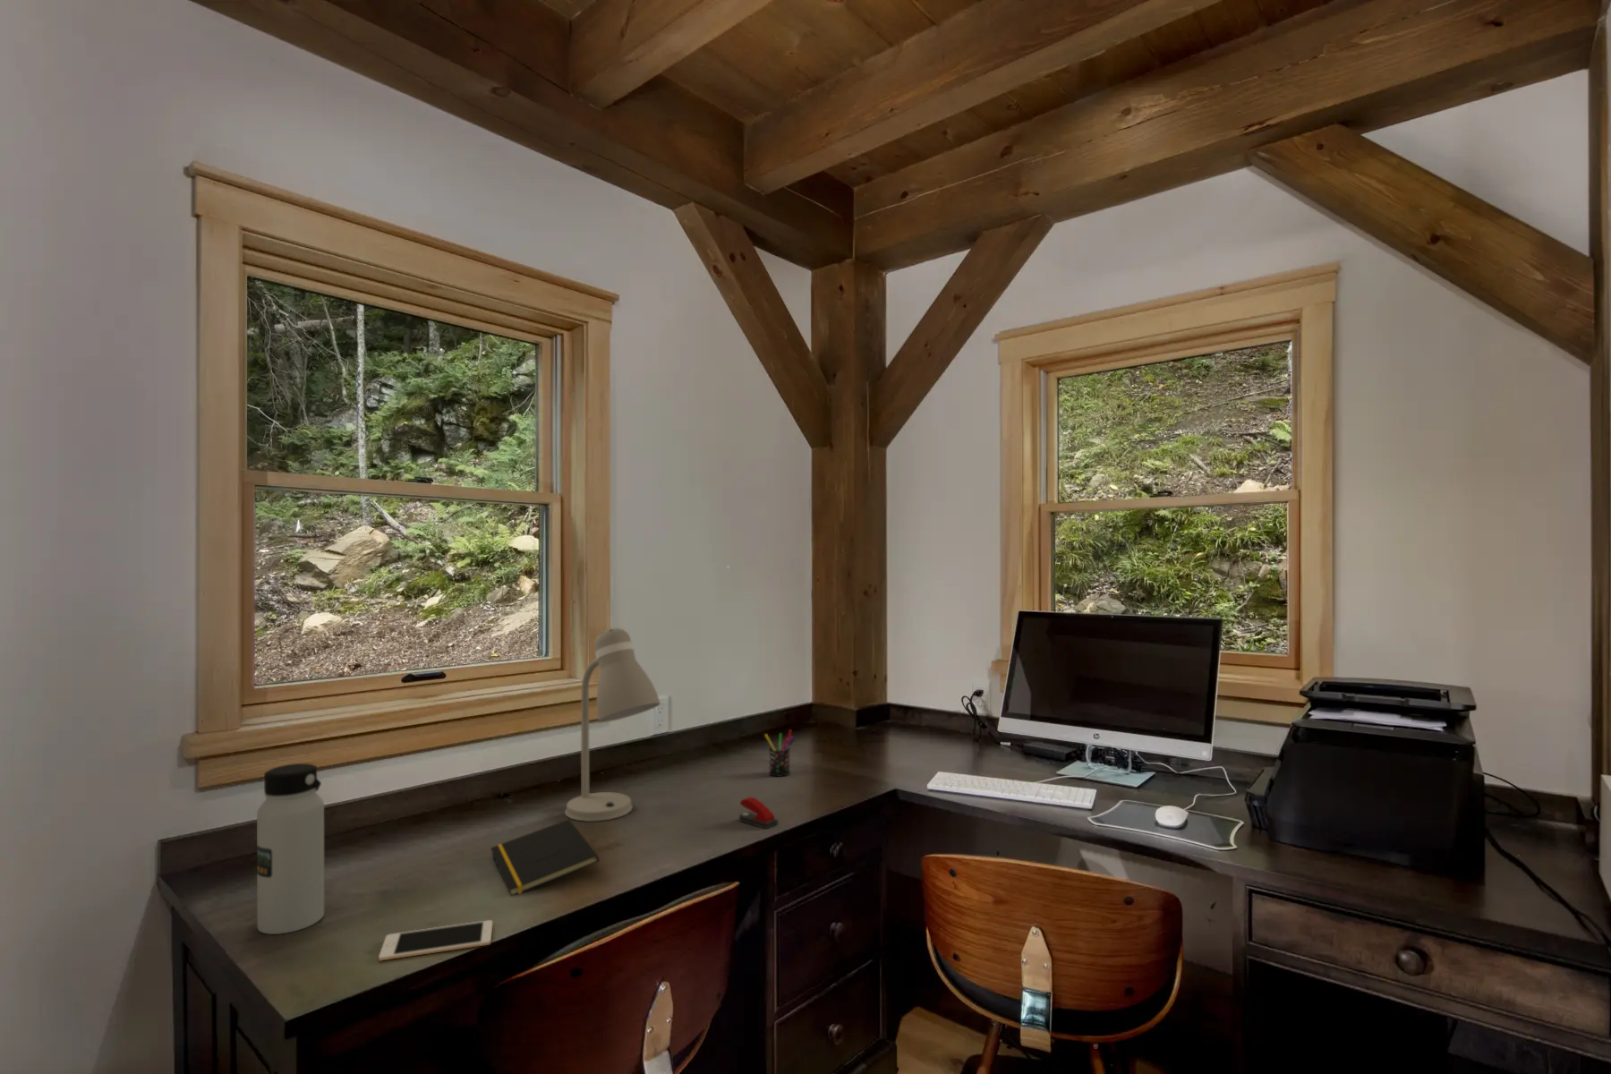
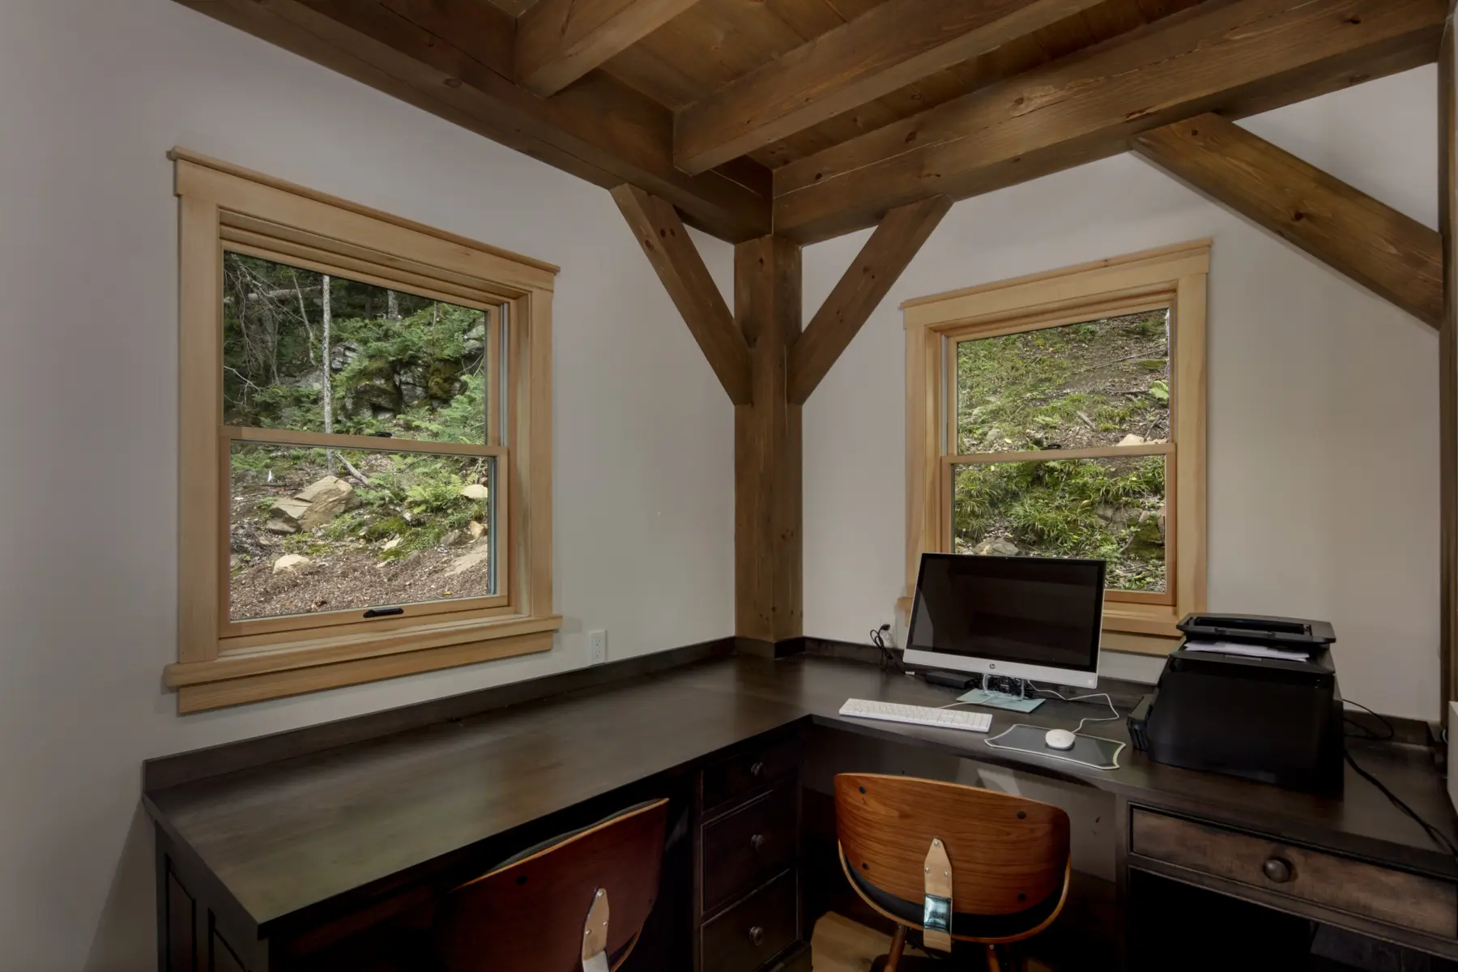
- pen holder (780, 750)
- notepad (542, 853)
- desk lamp (613, 719)
- stapler (756, 810)
- cell phone (438, 939)
- water bottle (291, 844)
